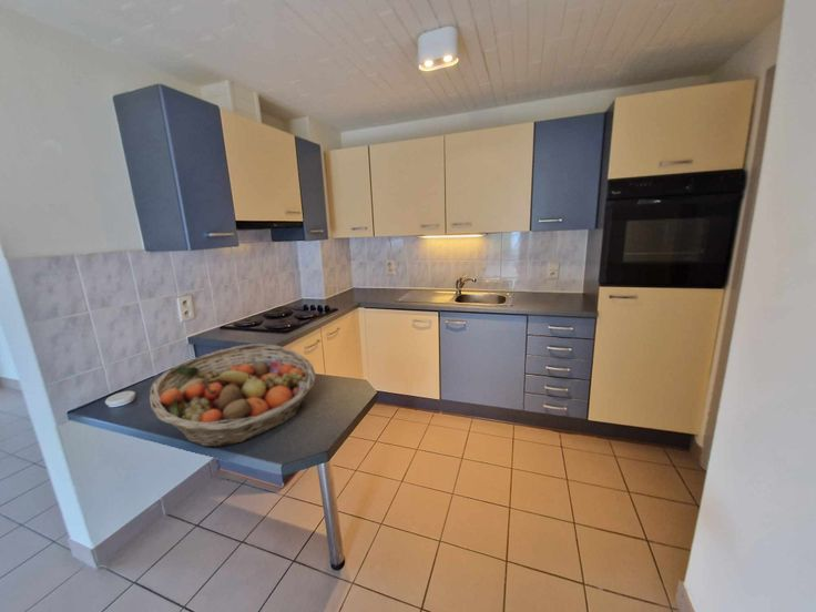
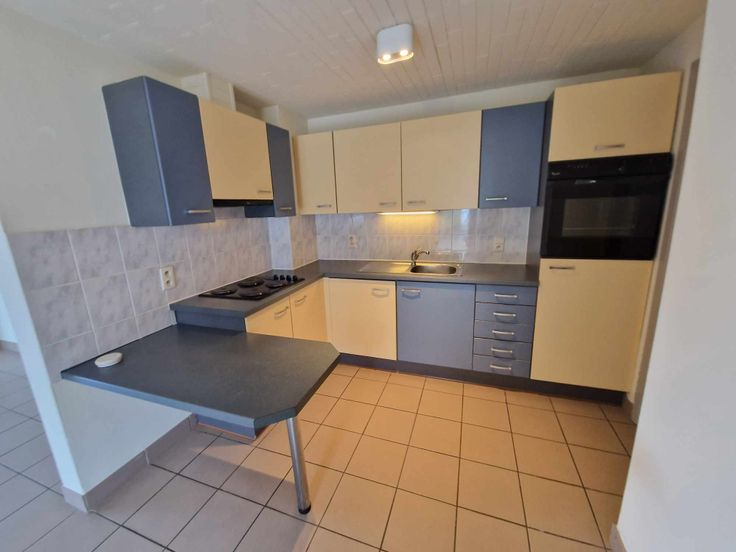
- fruit basket (242, 389)
